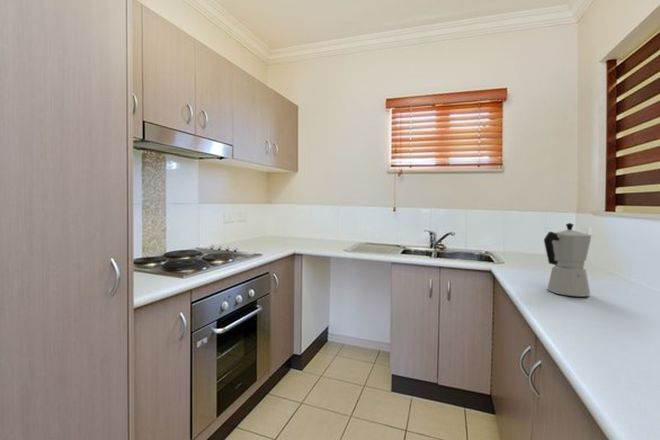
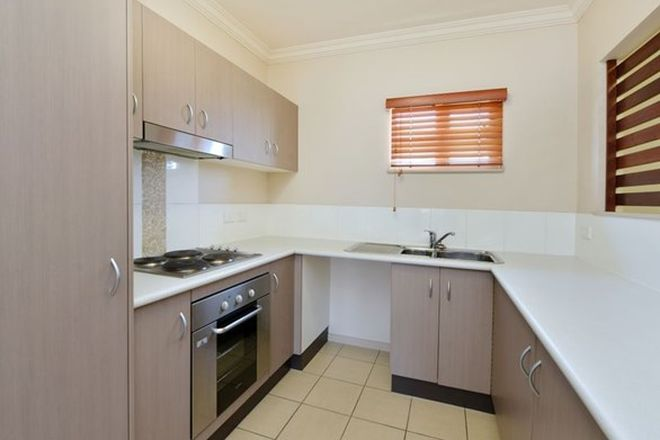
- moka pot (566, 258)
